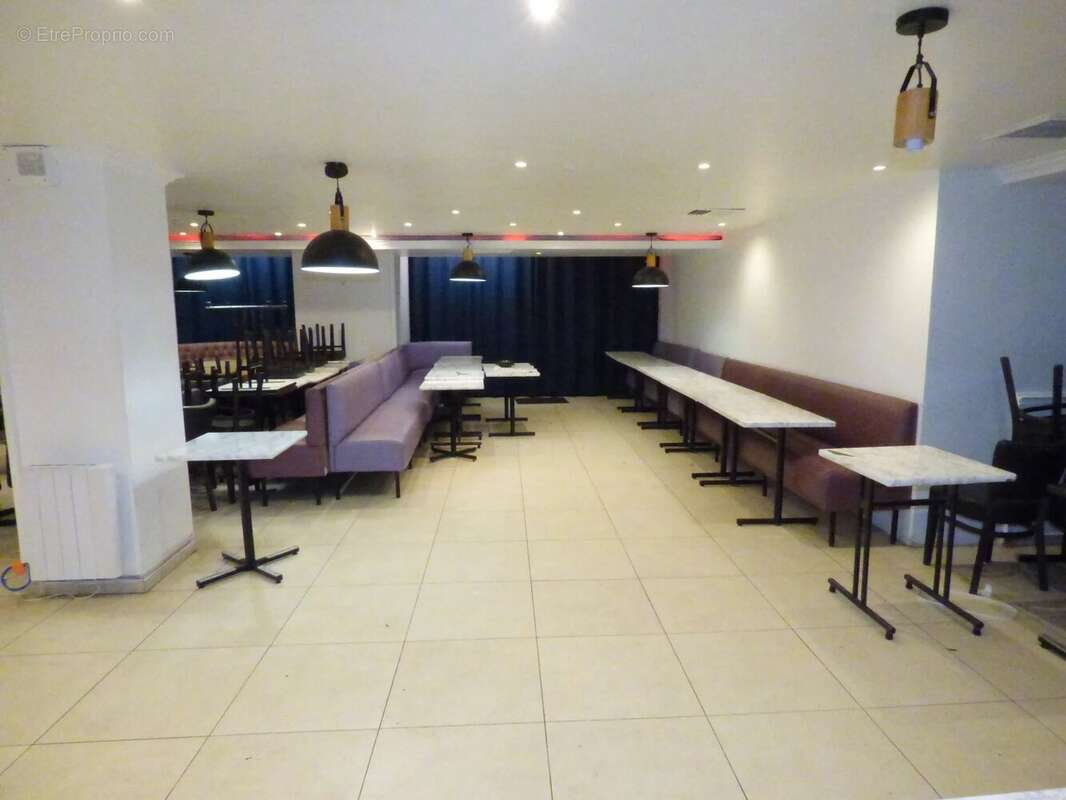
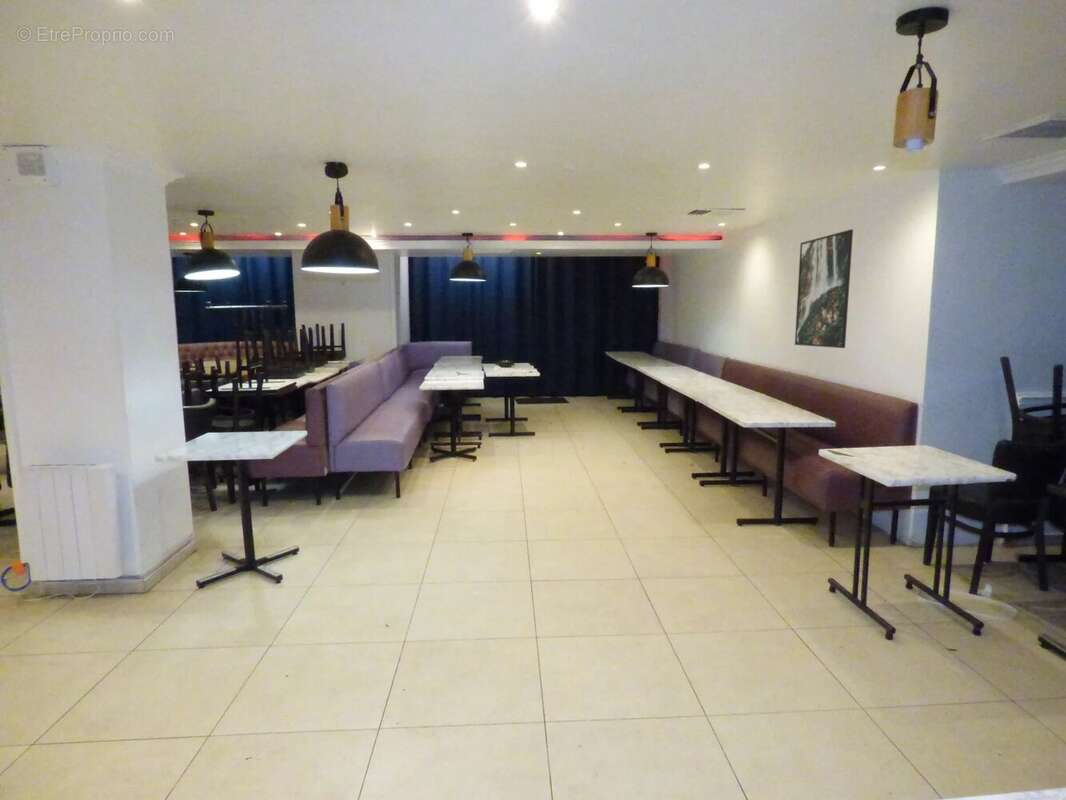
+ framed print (821, 292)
